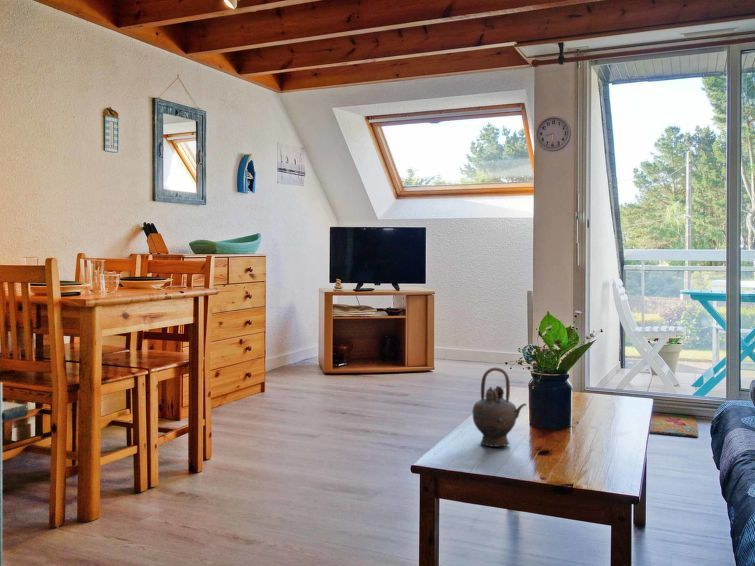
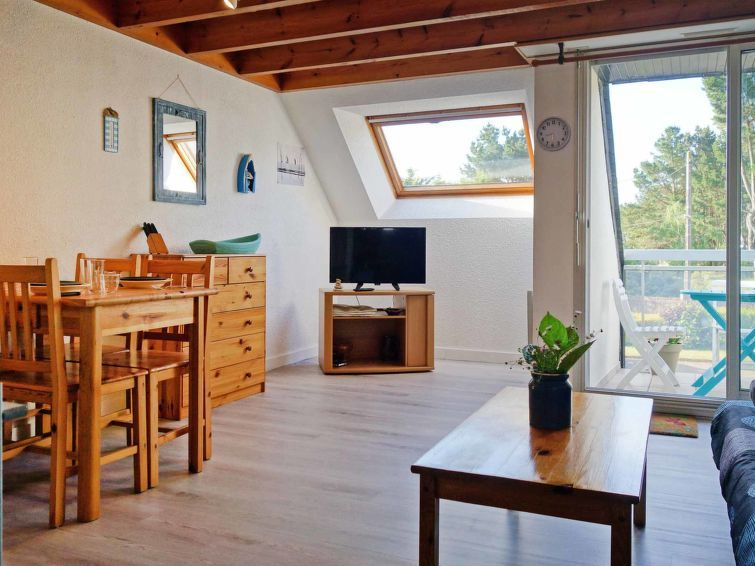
- teapot (499, 406)
